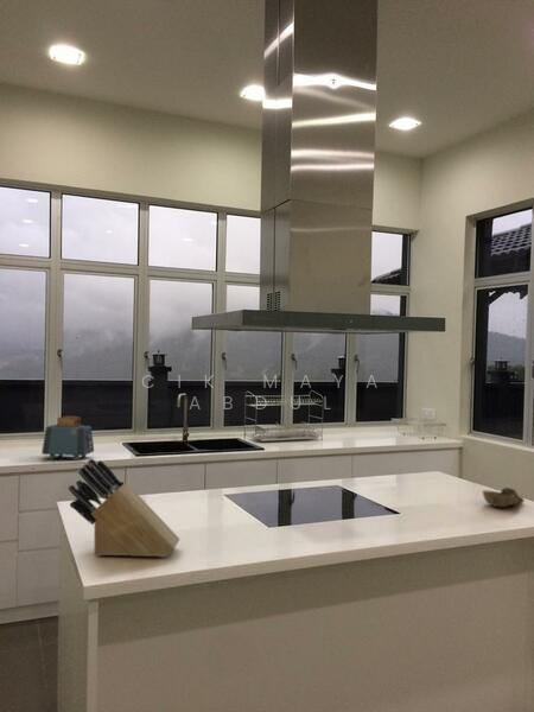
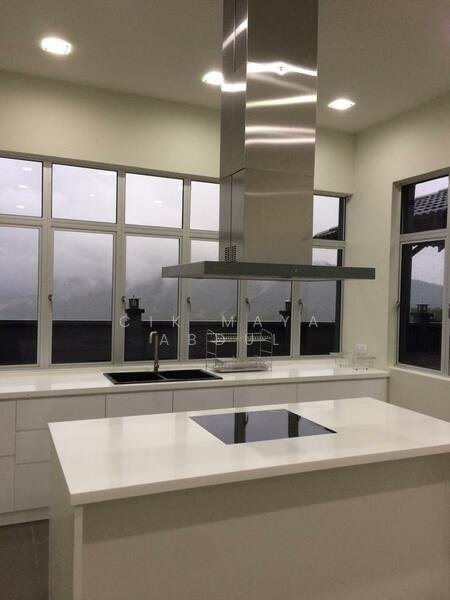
- knife block (125, 504)
- decorative bowl (504, 496)
- toaster (68, 437)
